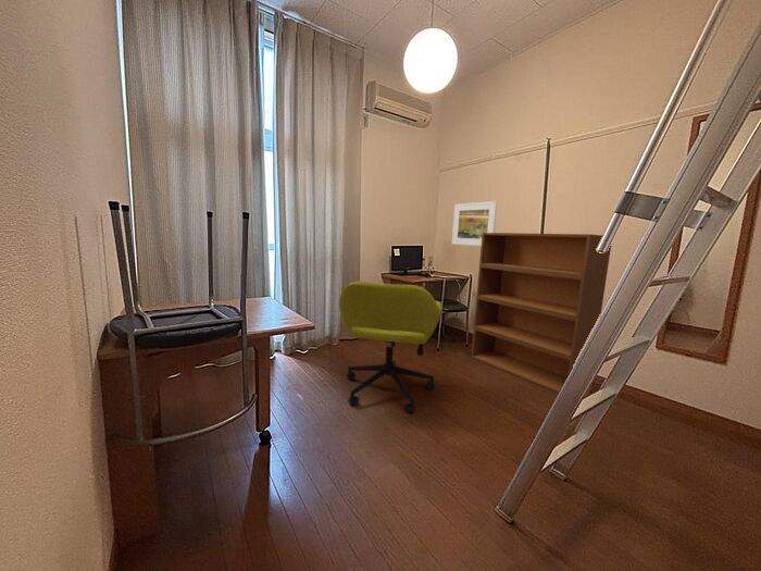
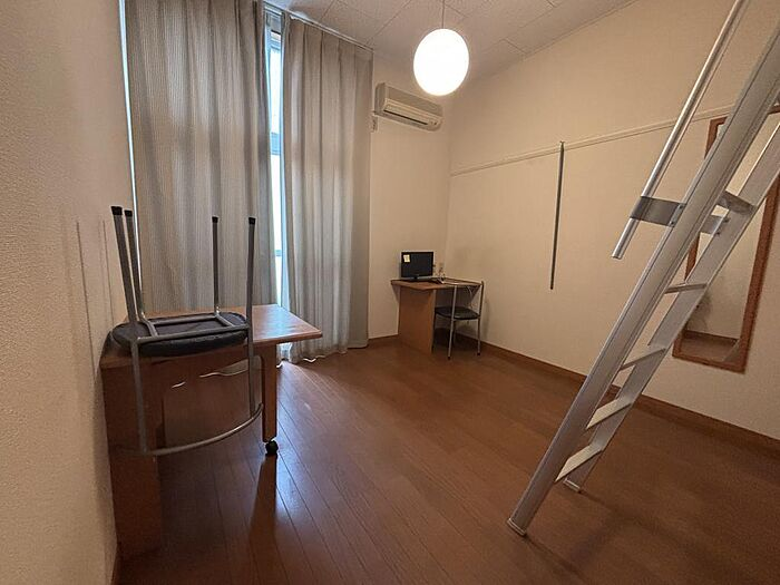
- bookshelf (533, 305)
- office chair (389, 334)
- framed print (472, 224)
